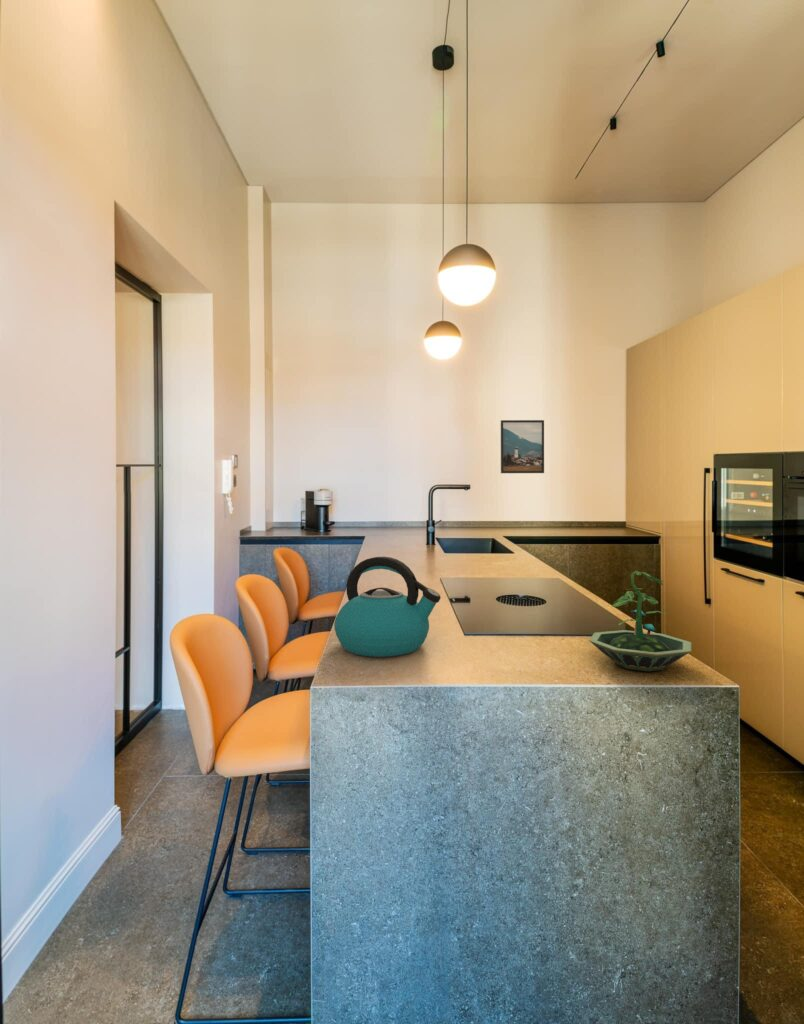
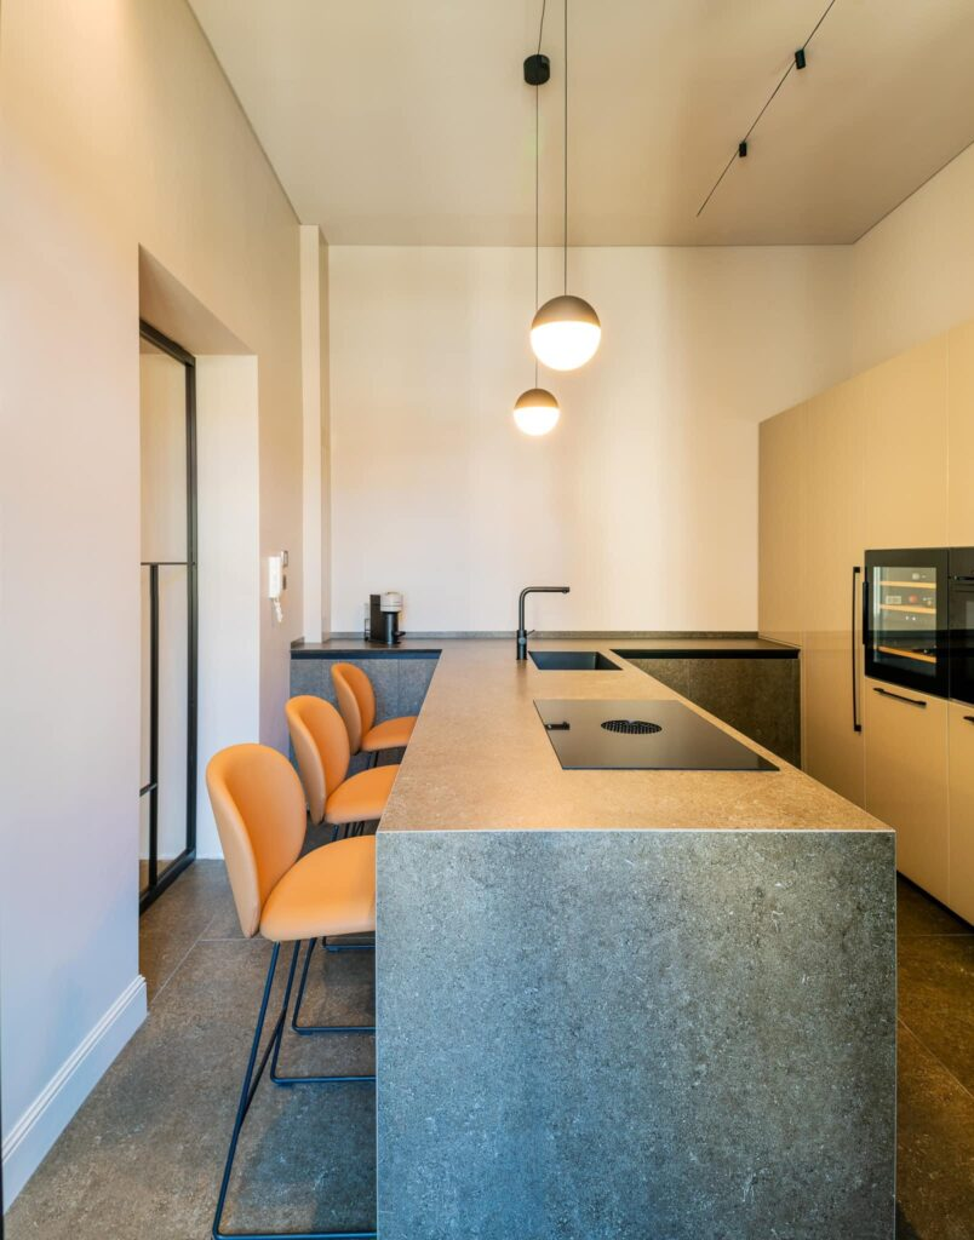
- kettle (388, 602)
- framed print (522, 446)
- terrarium (639, 588)
